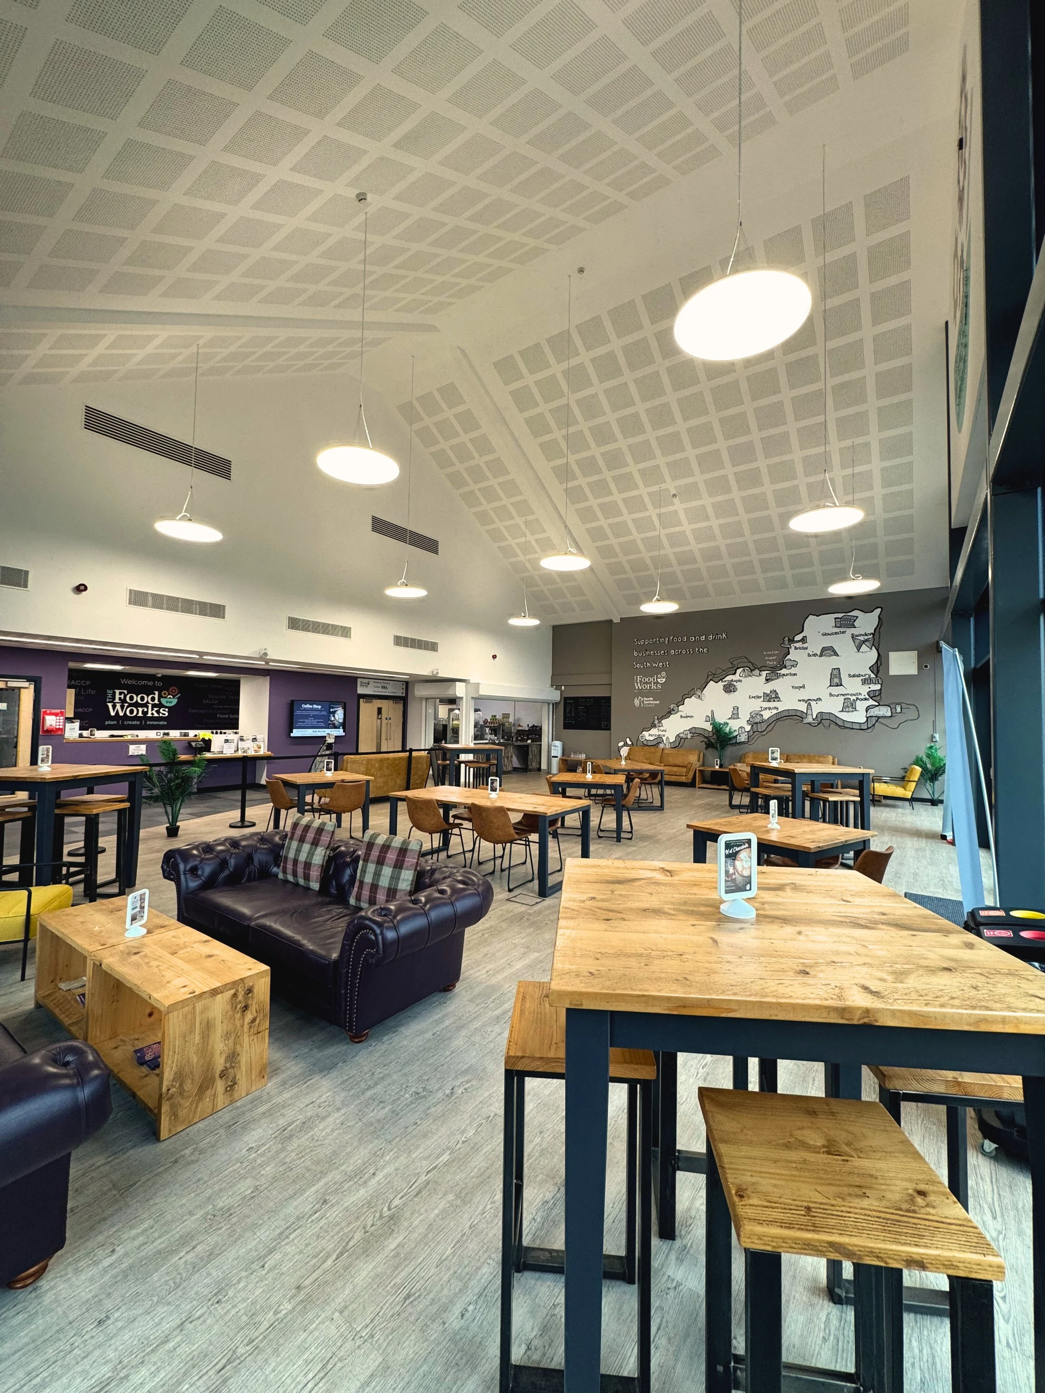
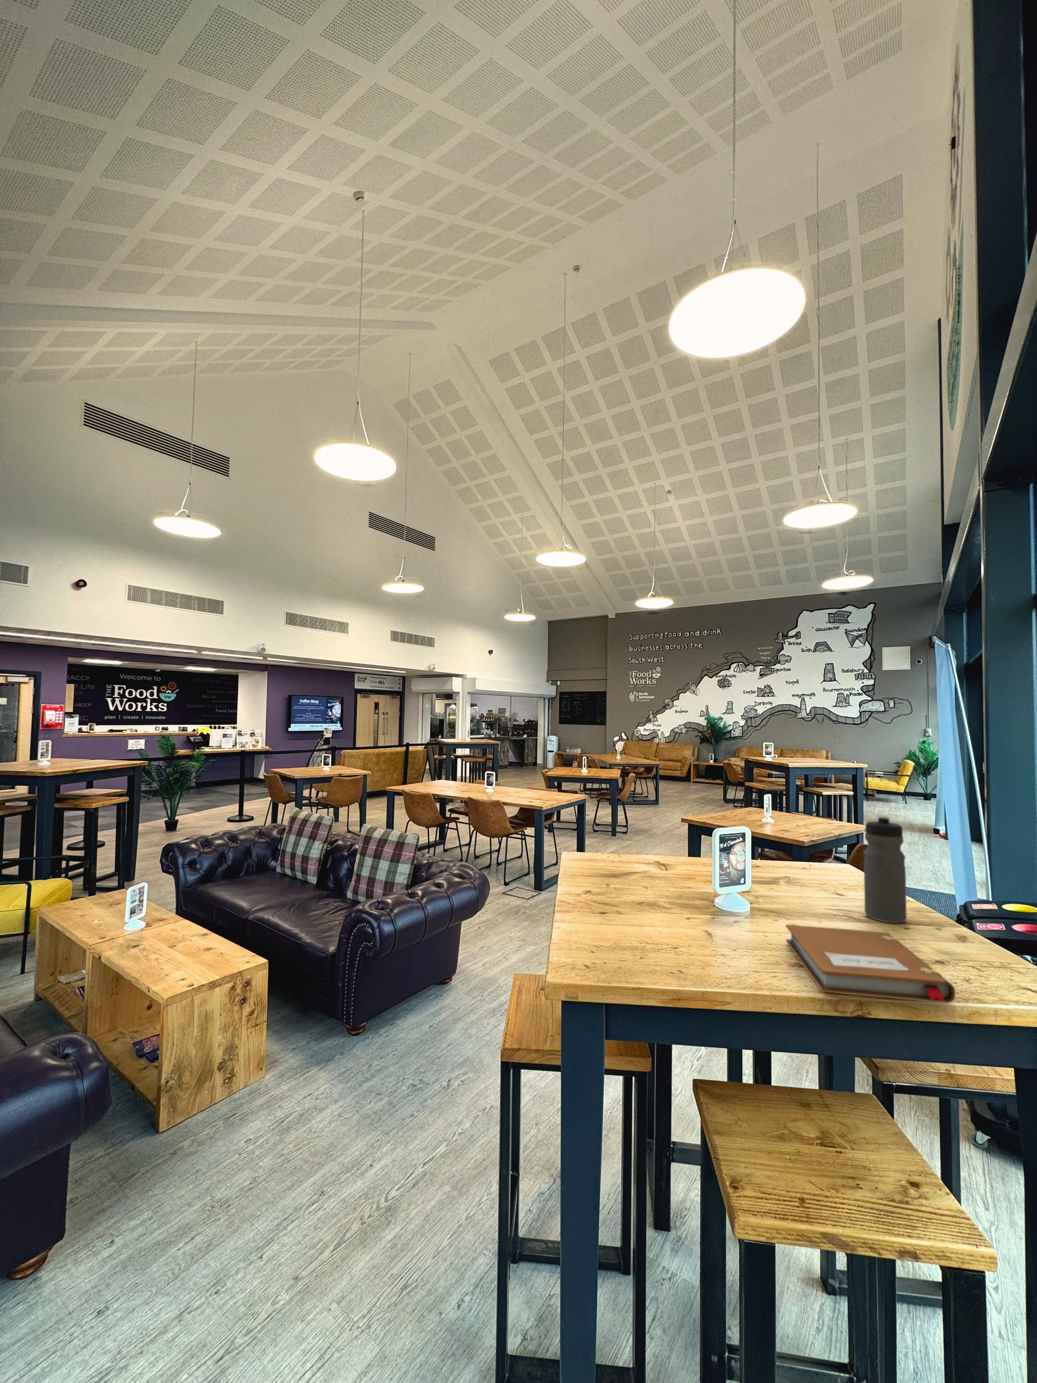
+ water bottle (884, 866)
+ notebook (862, 960)
